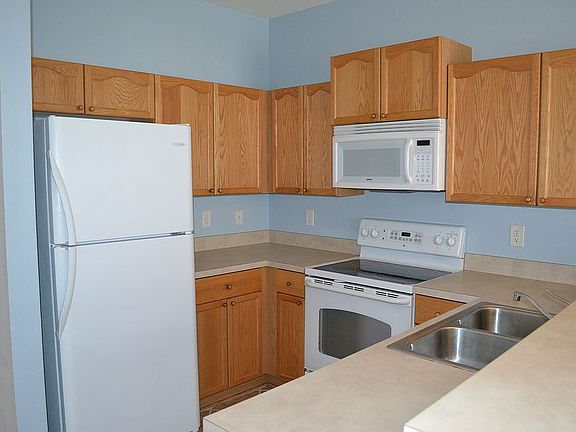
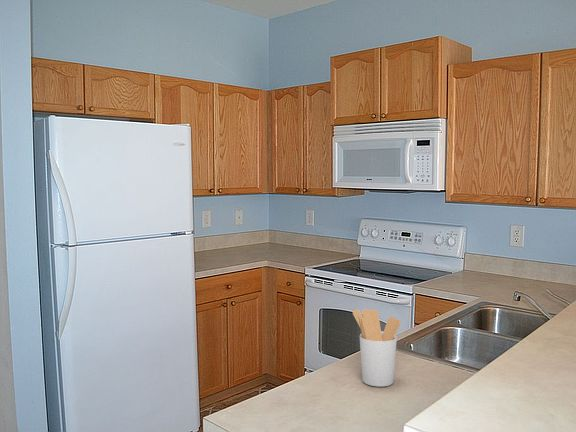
+ utensil holder (373, 344)
